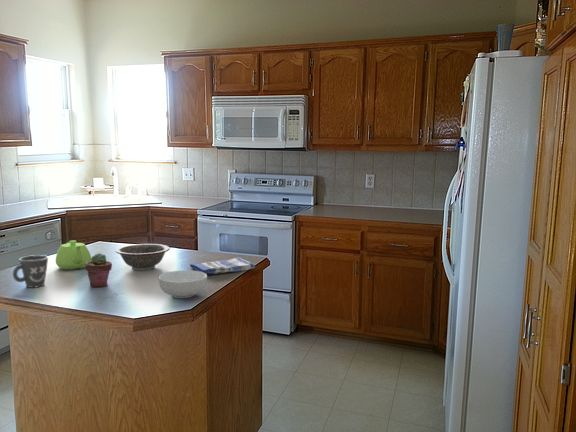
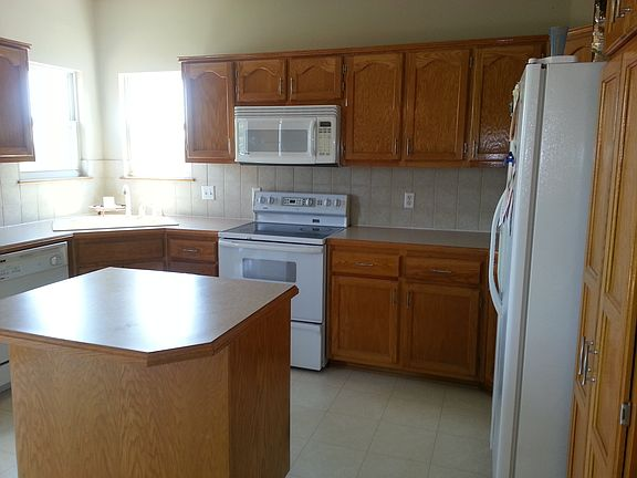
- dish towel (222, 265)
- mug (30, 272)
- teapot (73, 254)
- cereal bowl (183, 285)
- decorative bowl (143, 258)
- potted succulent (98, 269)
